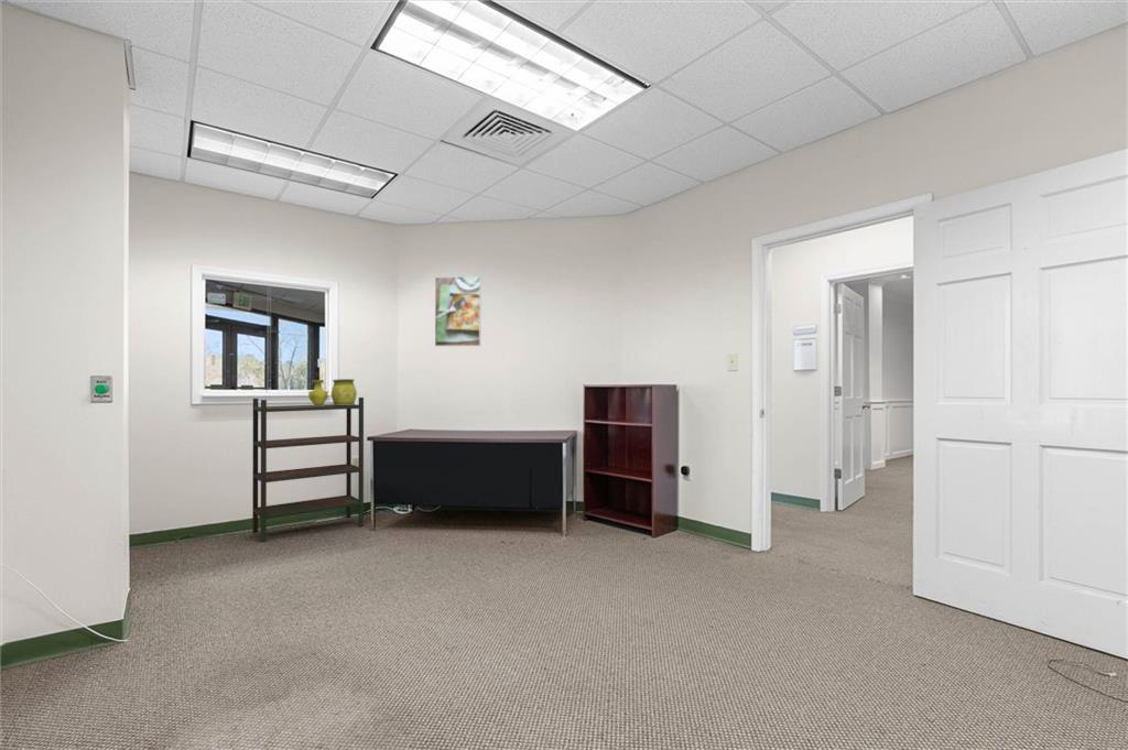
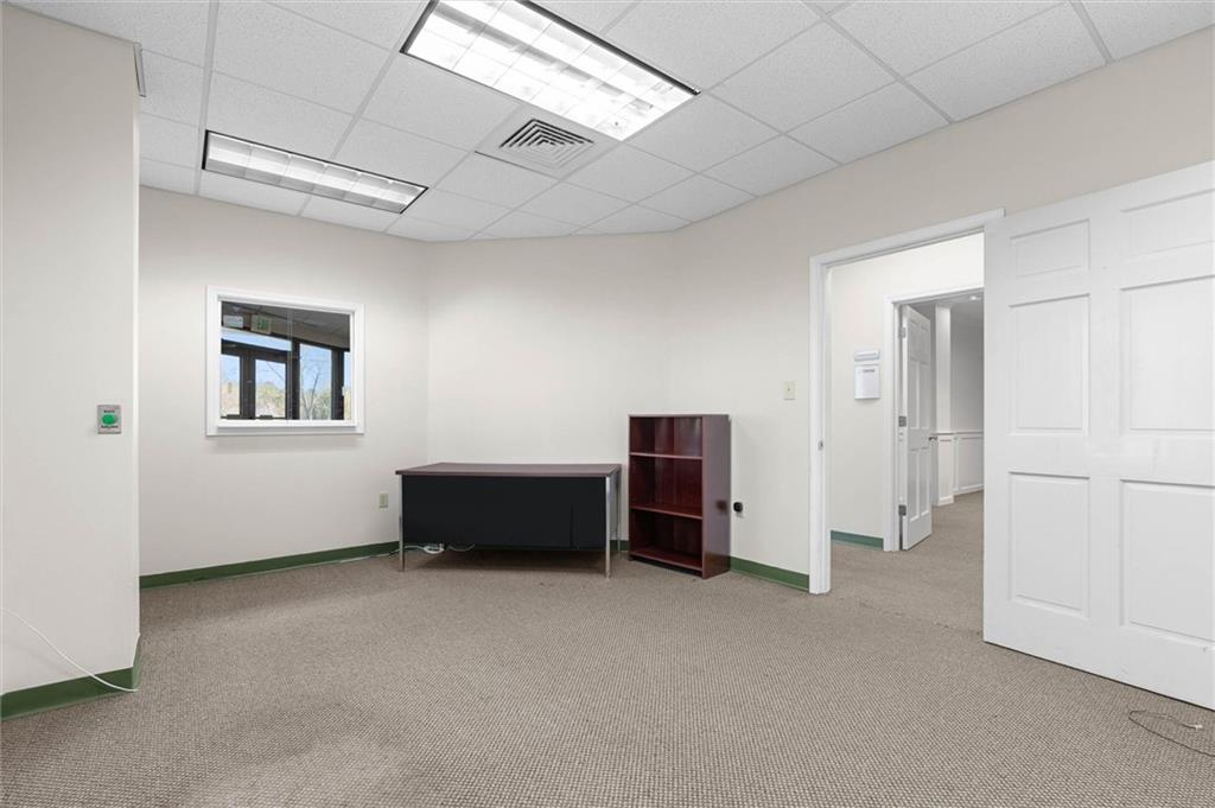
- decorative vase (333, 392)
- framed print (457, 311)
- bookshelf (312, 467)
